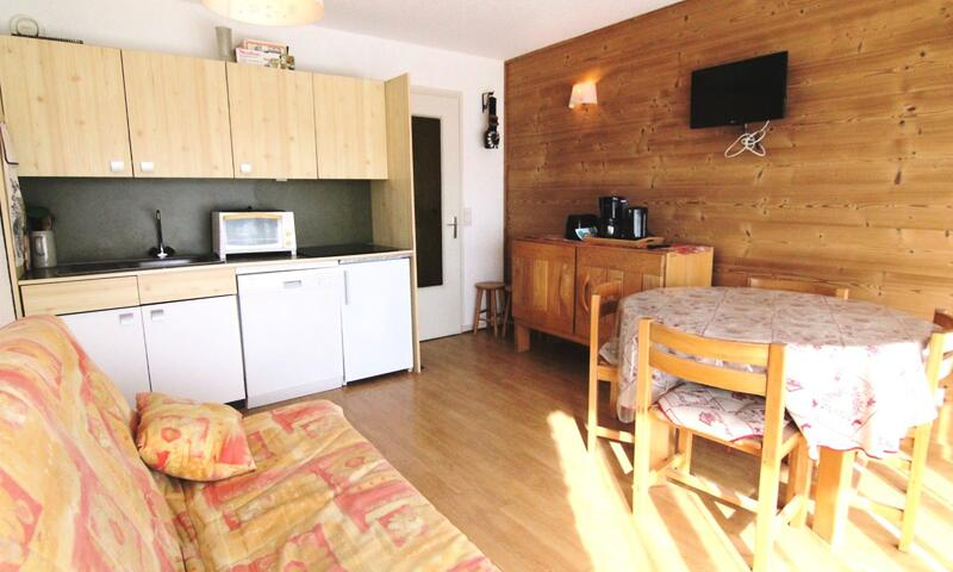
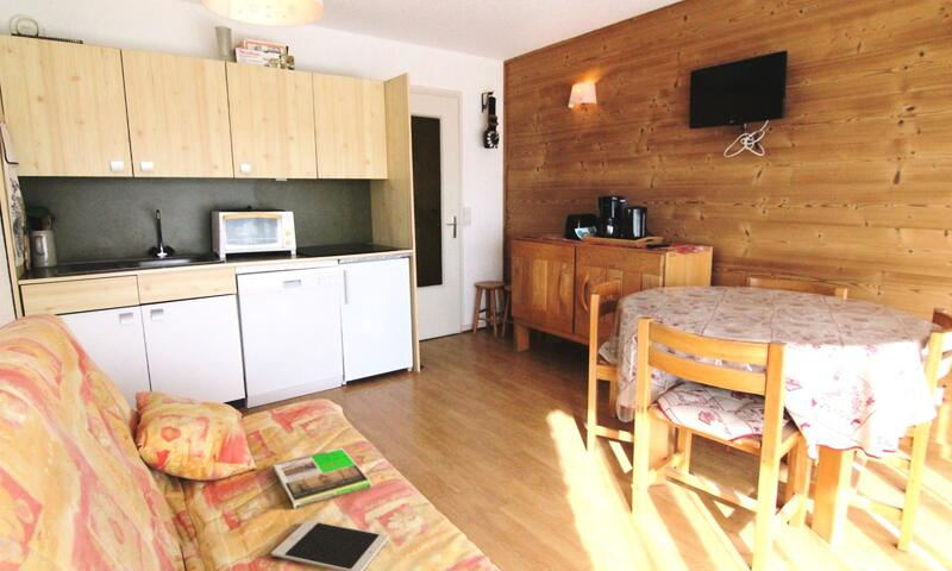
+ magazine (320, 475)
+ tablet (331, 545)
